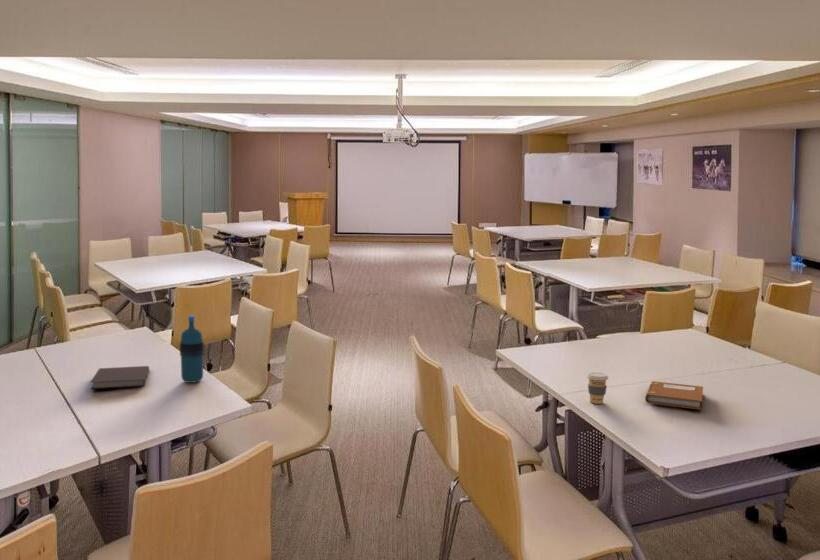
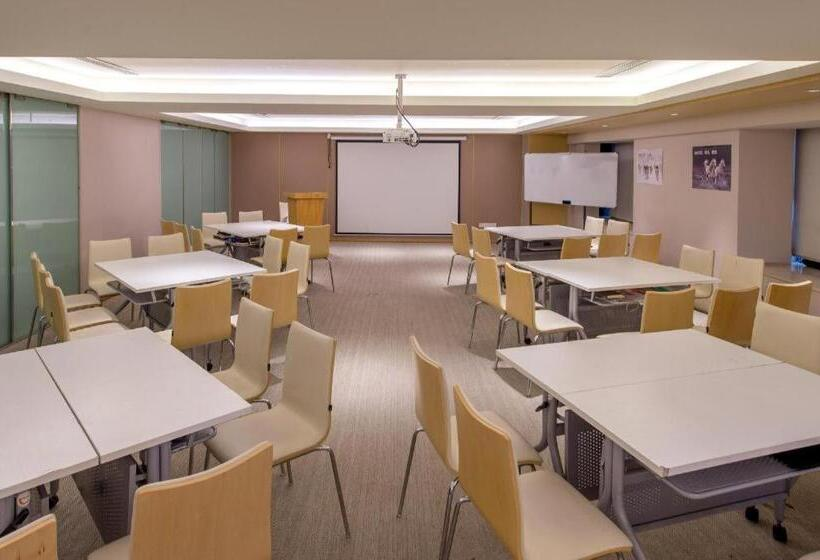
- notebook (121, 376)
- notebook (674, 394)
- coffee cup (597, 388)
- water bottle (191, 348)
